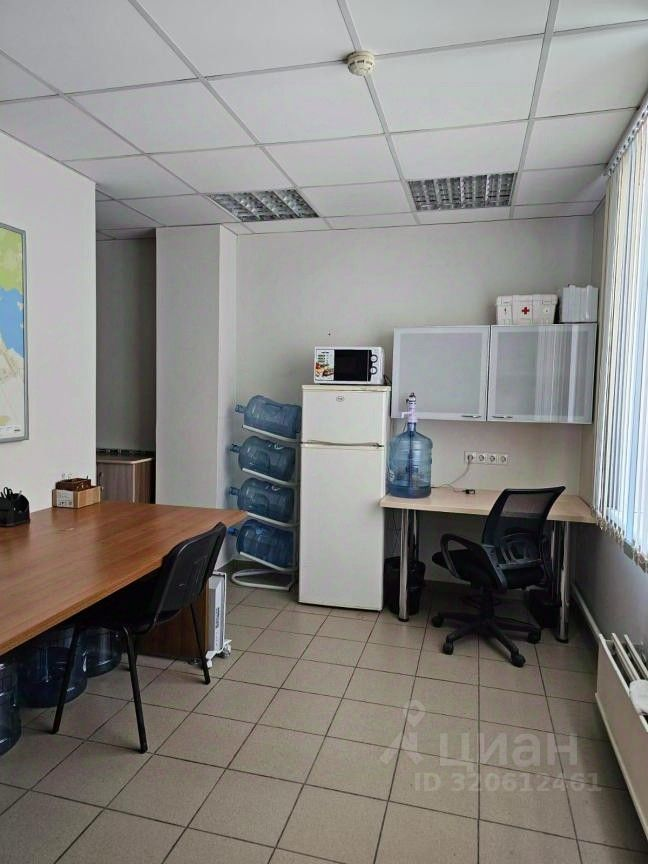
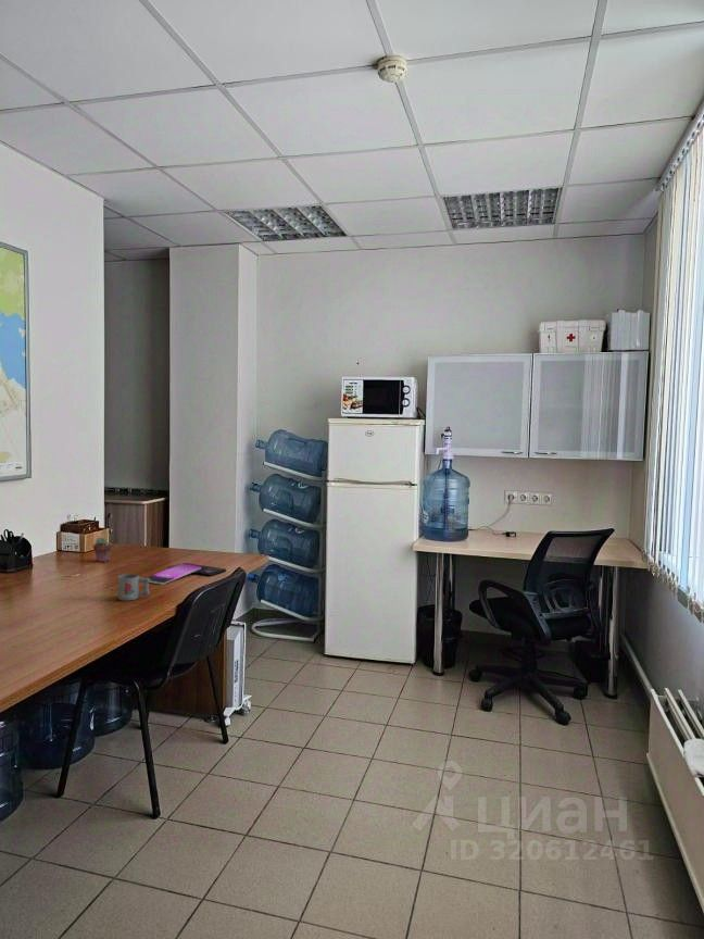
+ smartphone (180, 572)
+ potted succulent (102, 549)
+ mug (134, 587)
